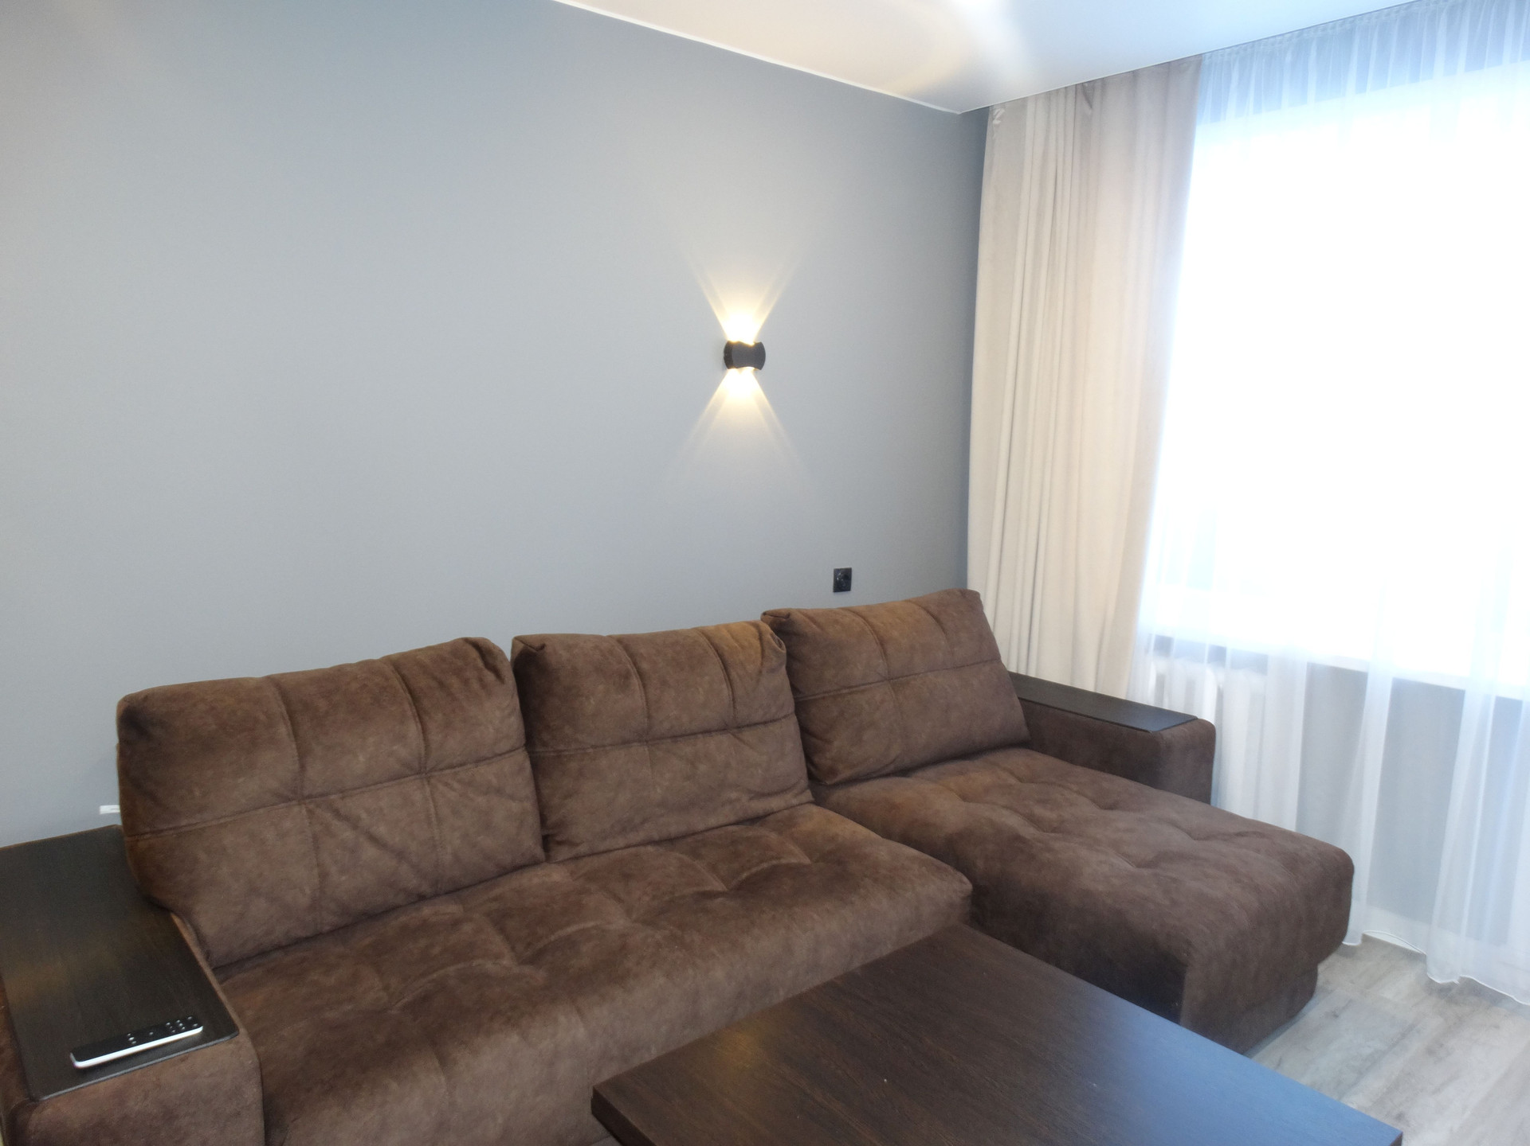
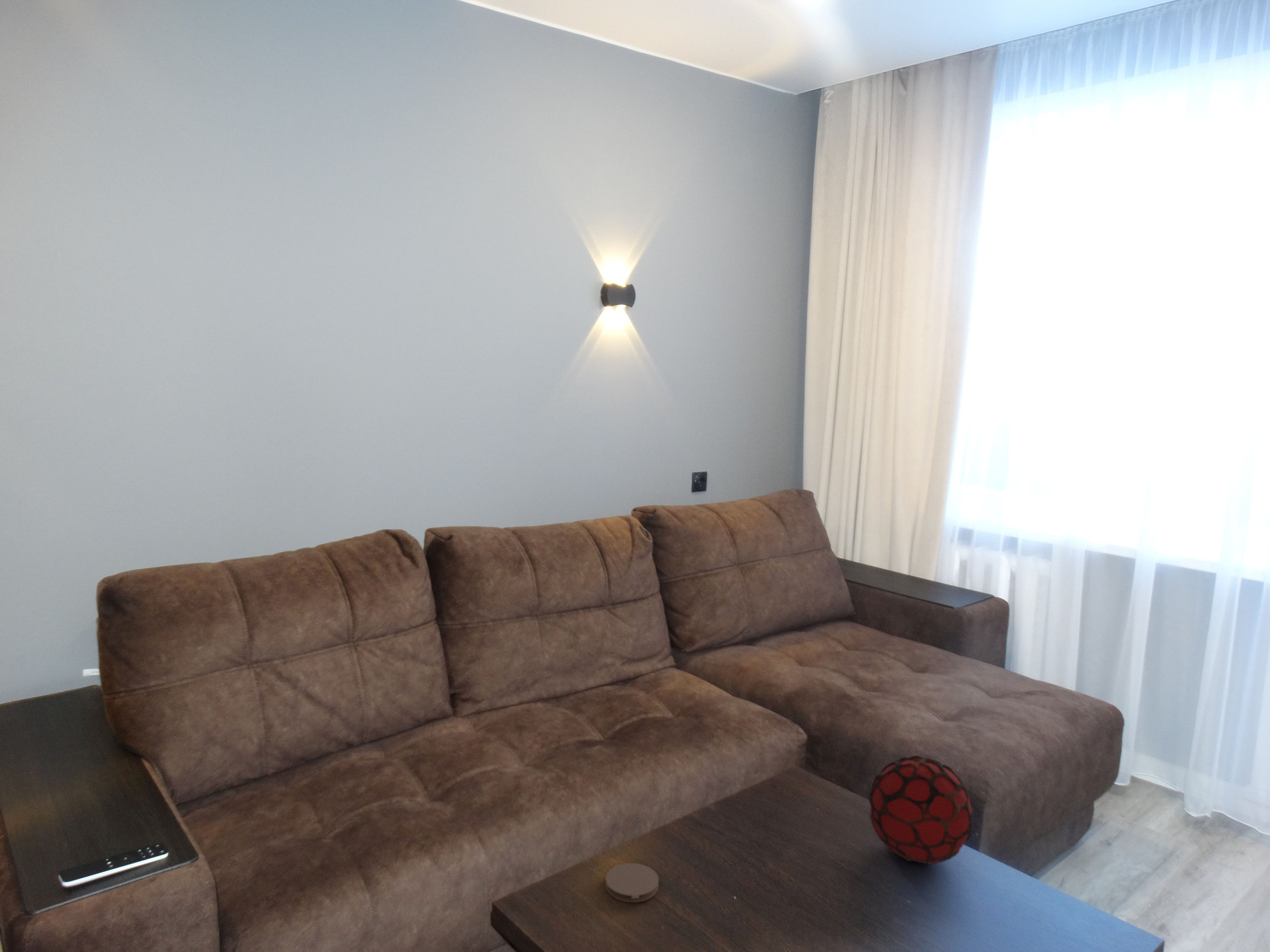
+ coaster (632, 882)
+ decorative orb (920, 809)
